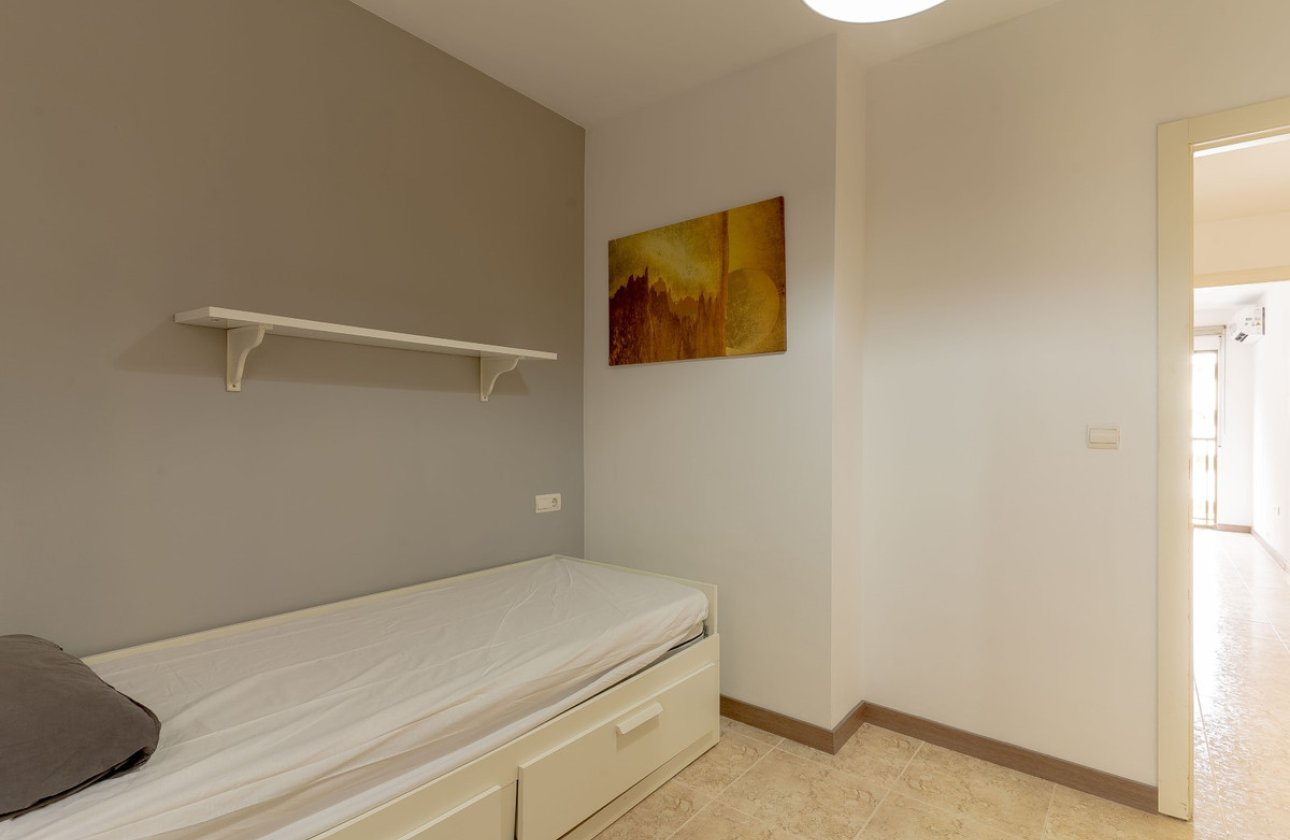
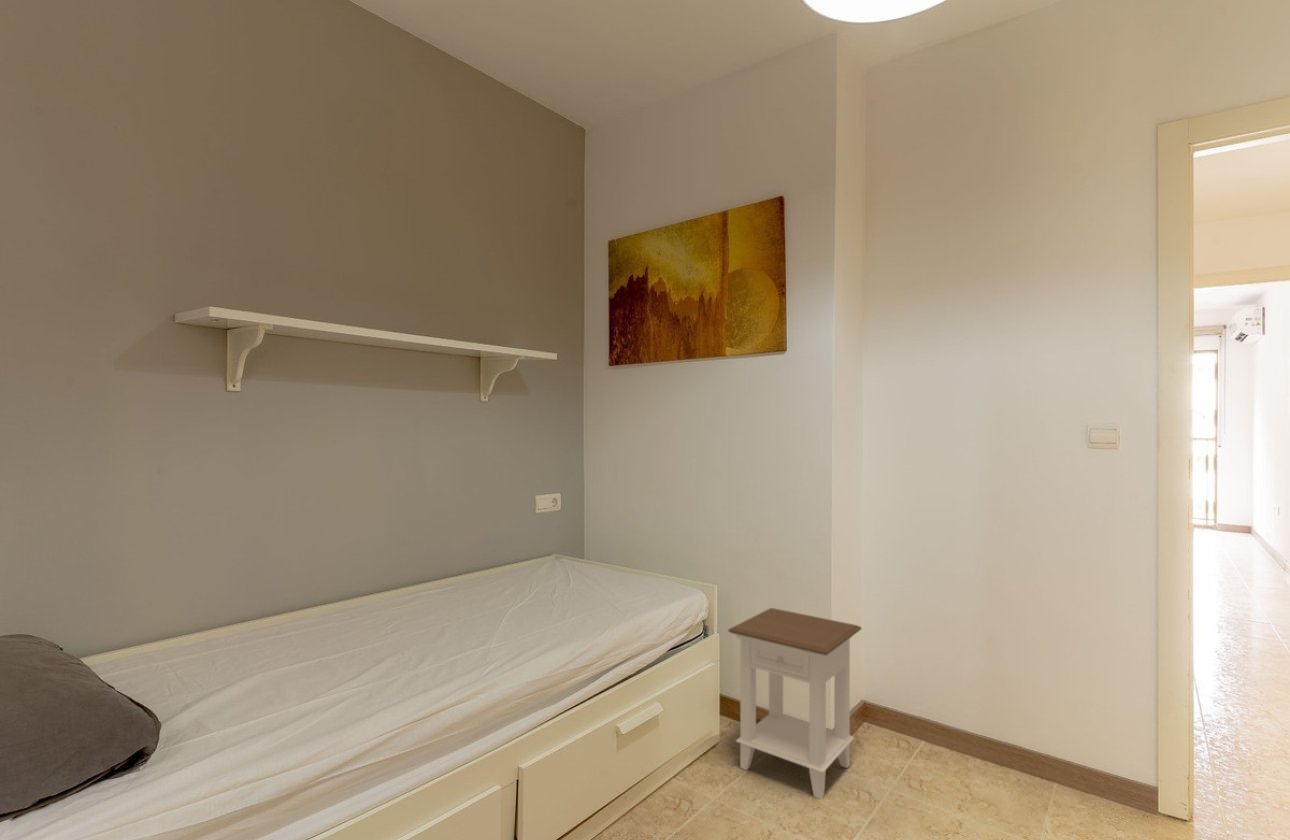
+ nightstand (782, 696)
